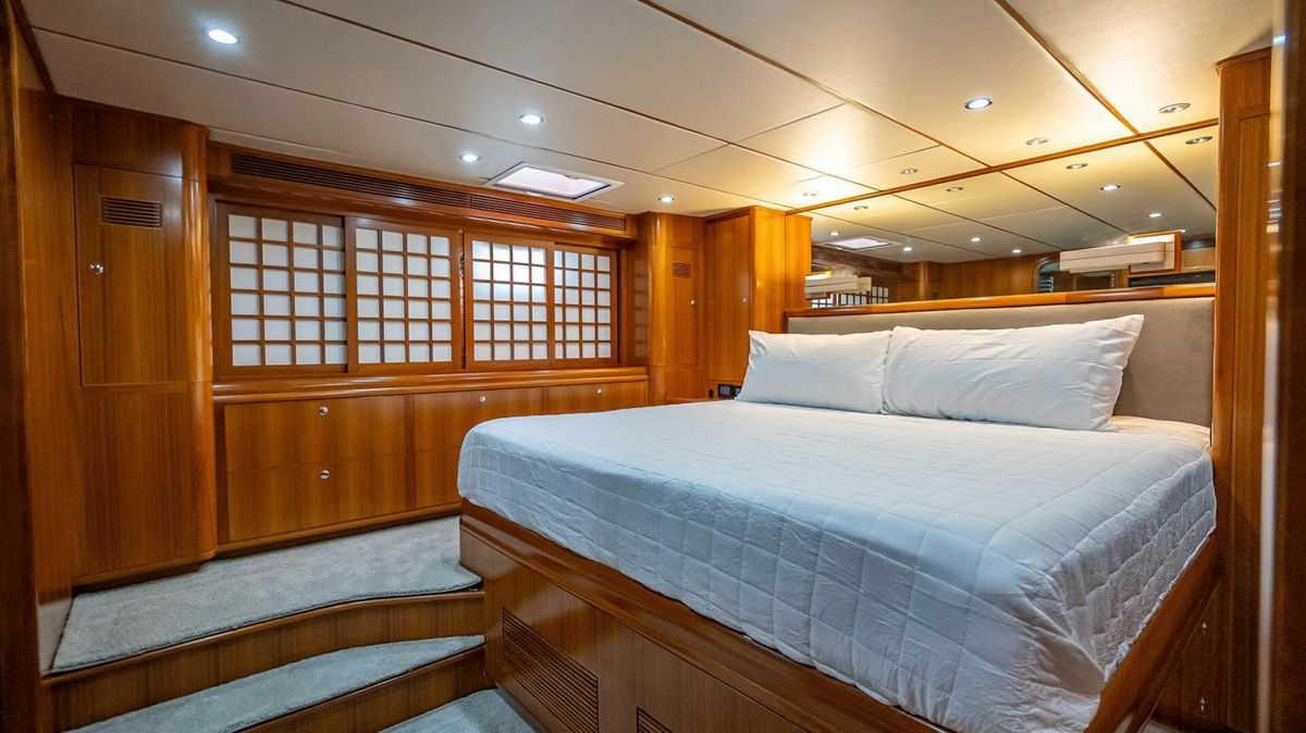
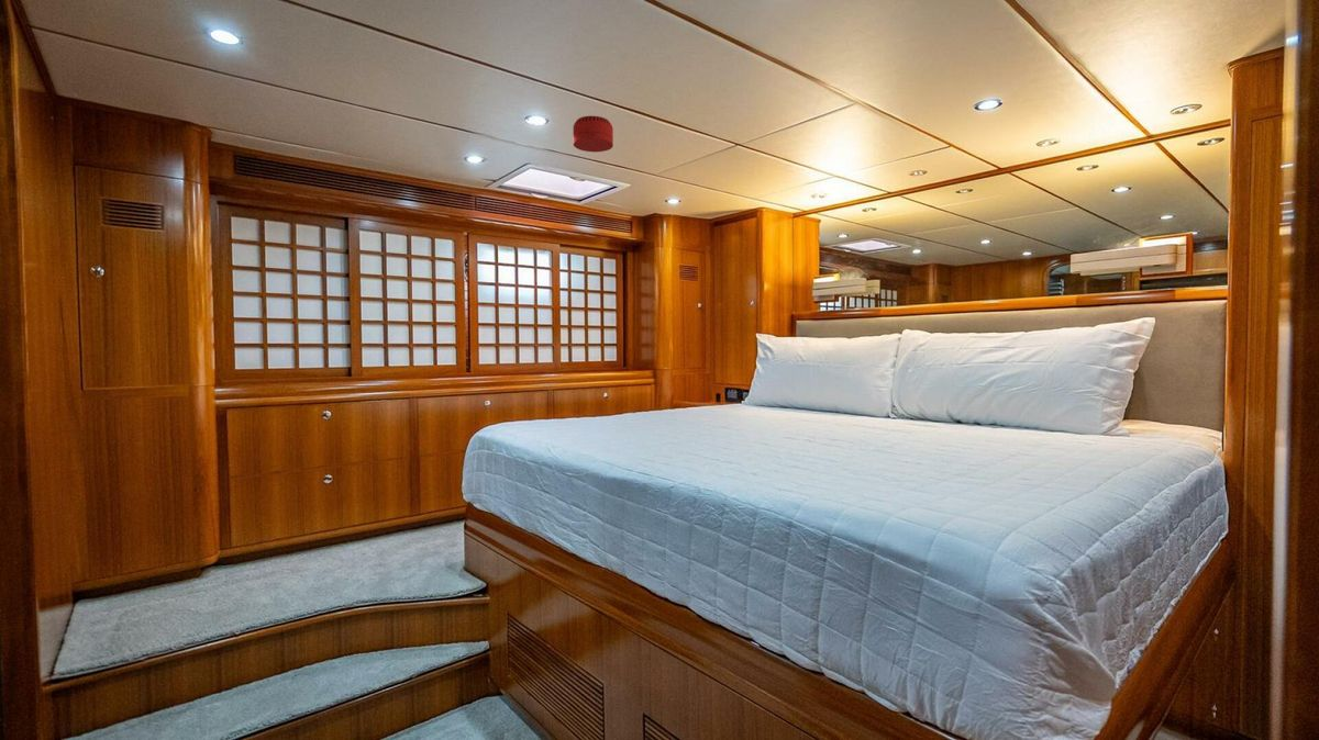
+ smoke detector (592, 133)
